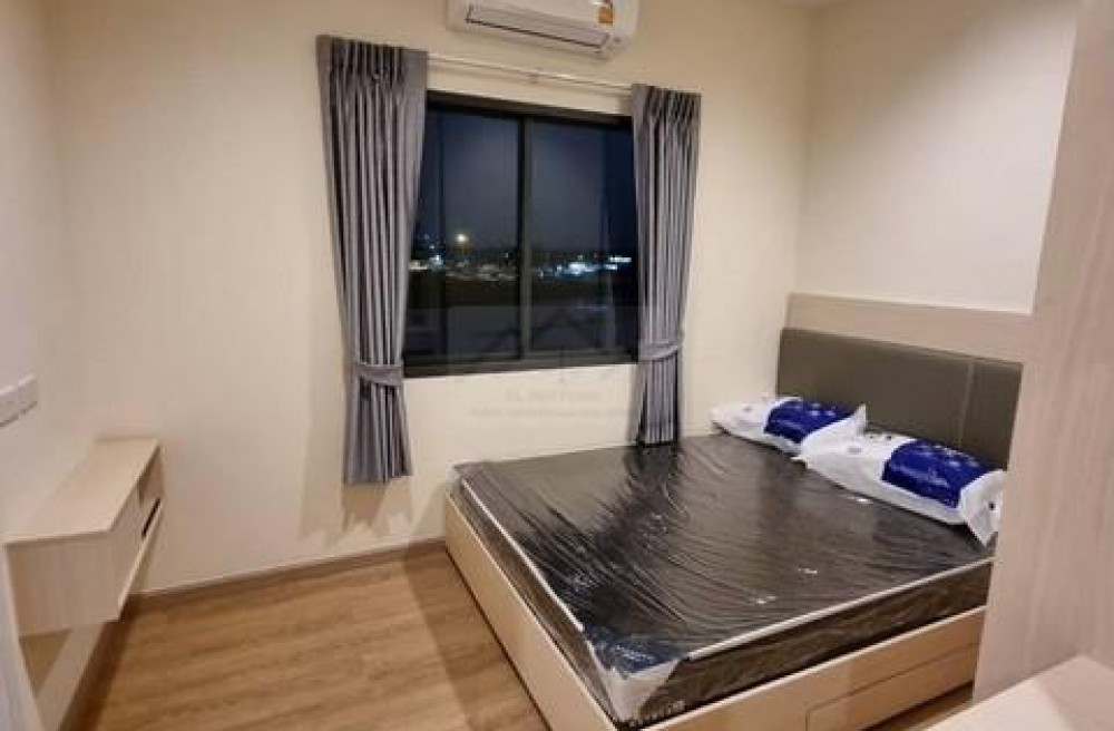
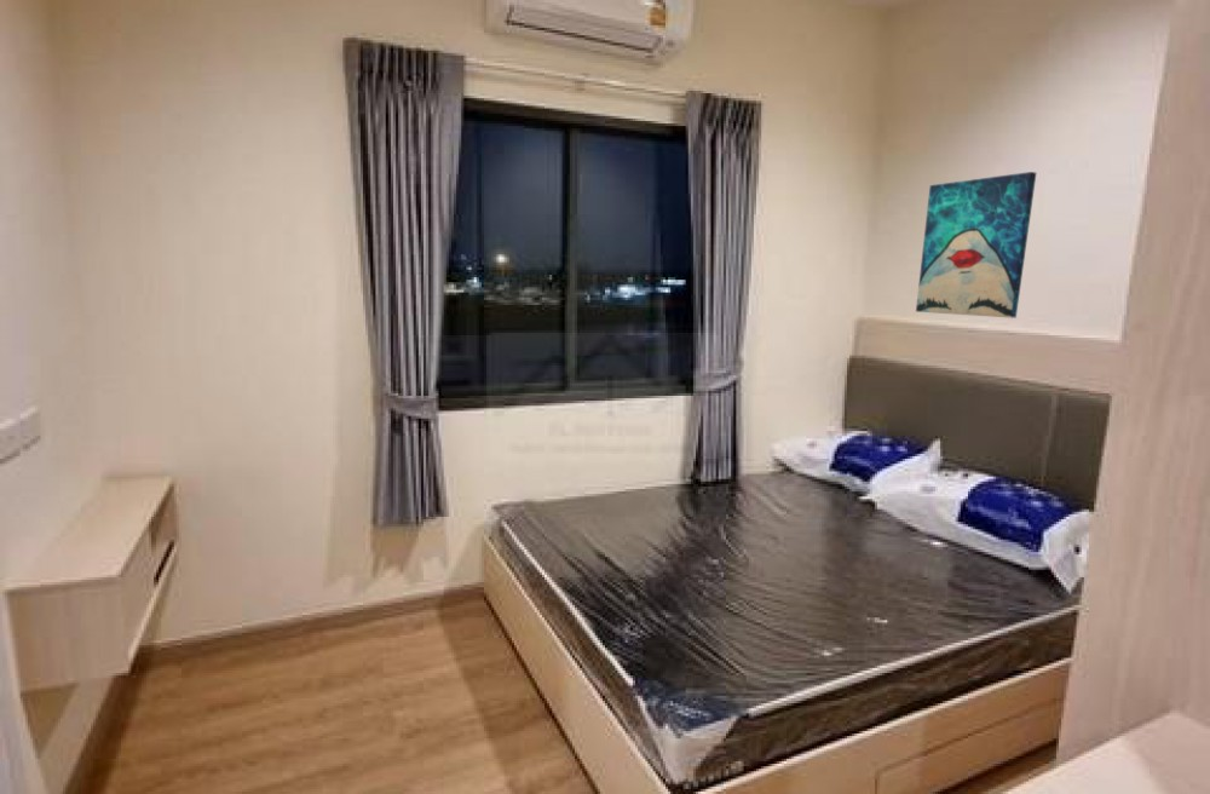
+ wall art (970, 248)
